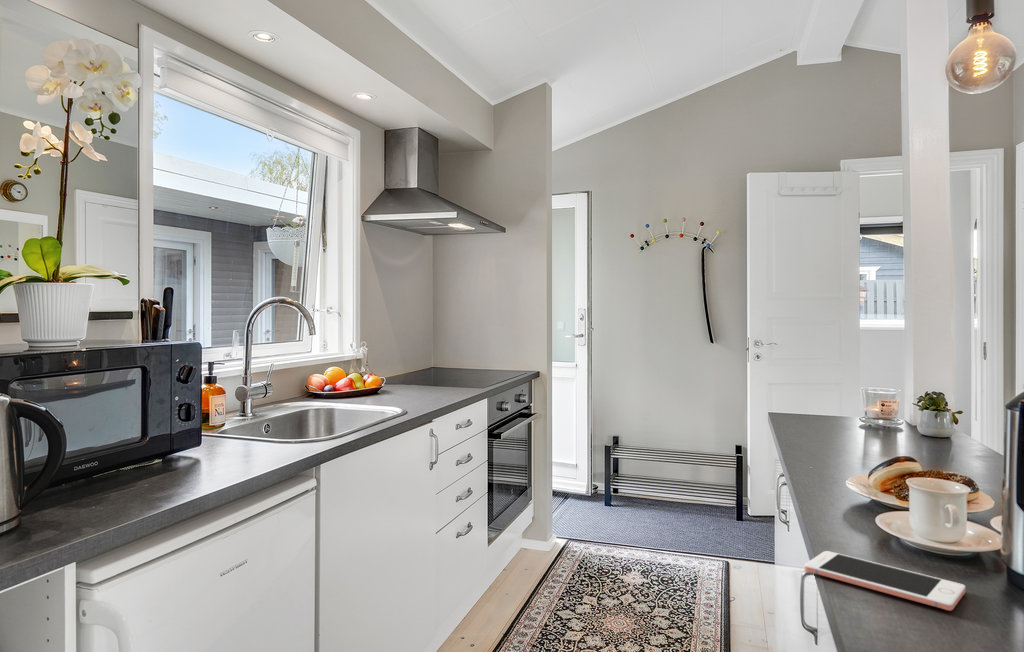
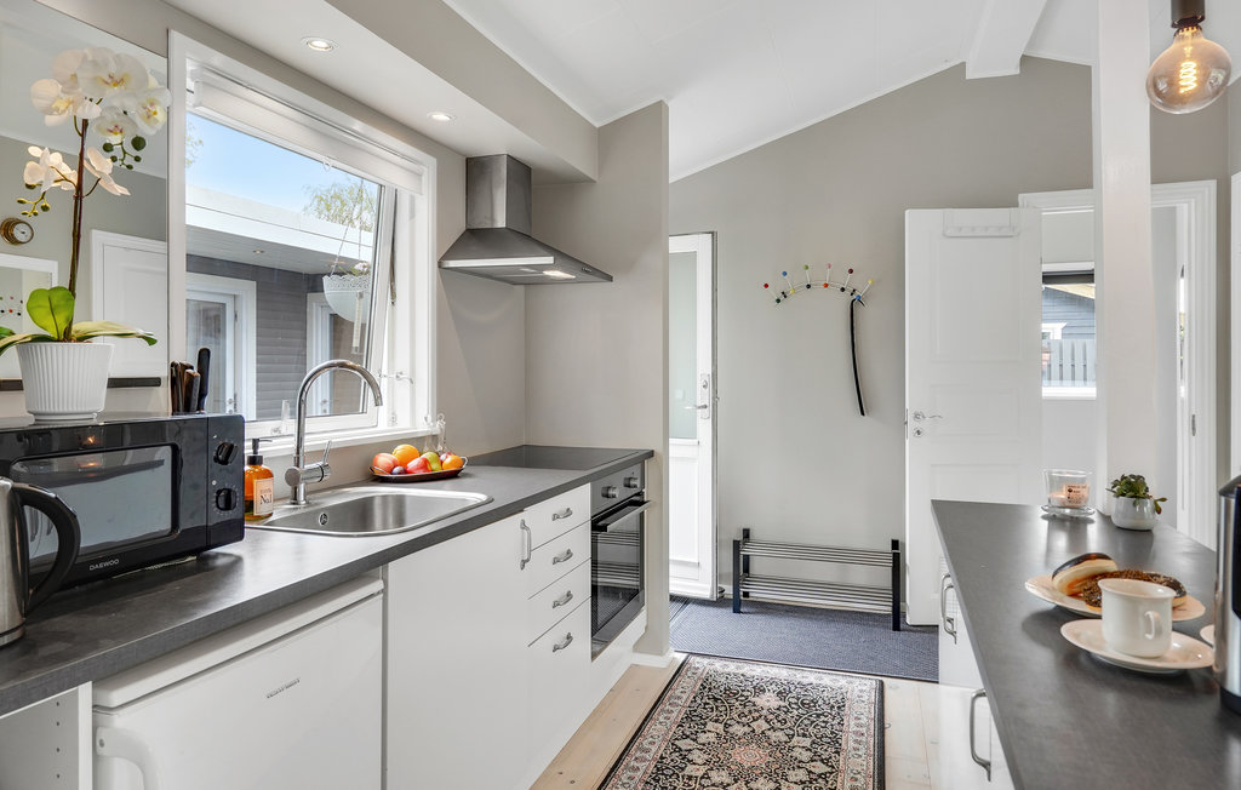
- cell phone (881, 577)
